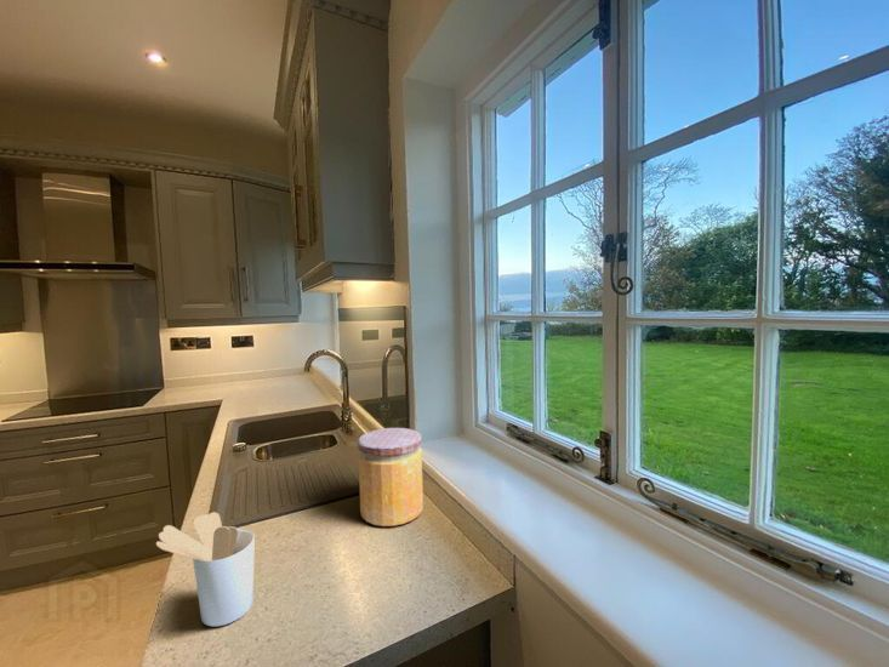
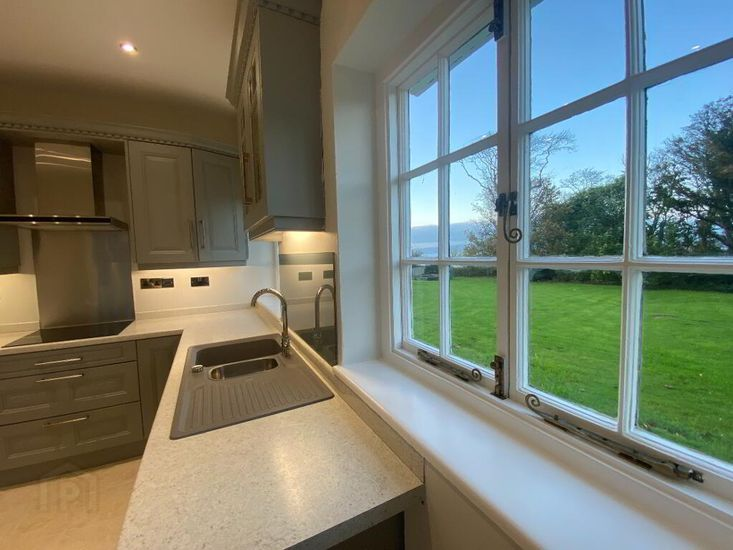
- jar (391, 473)
- utensil holder (209, 566)
